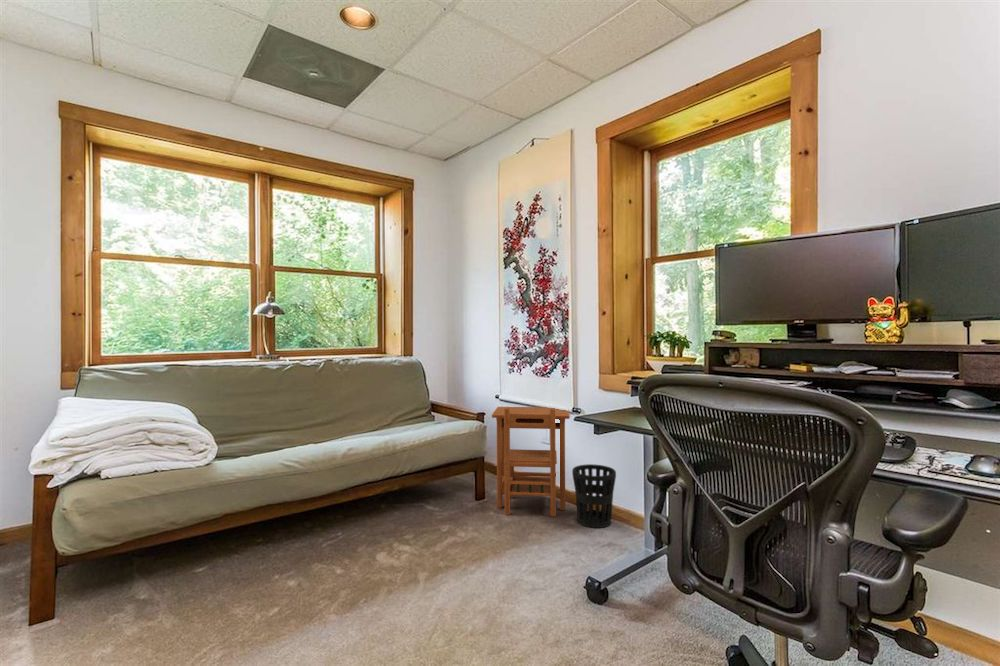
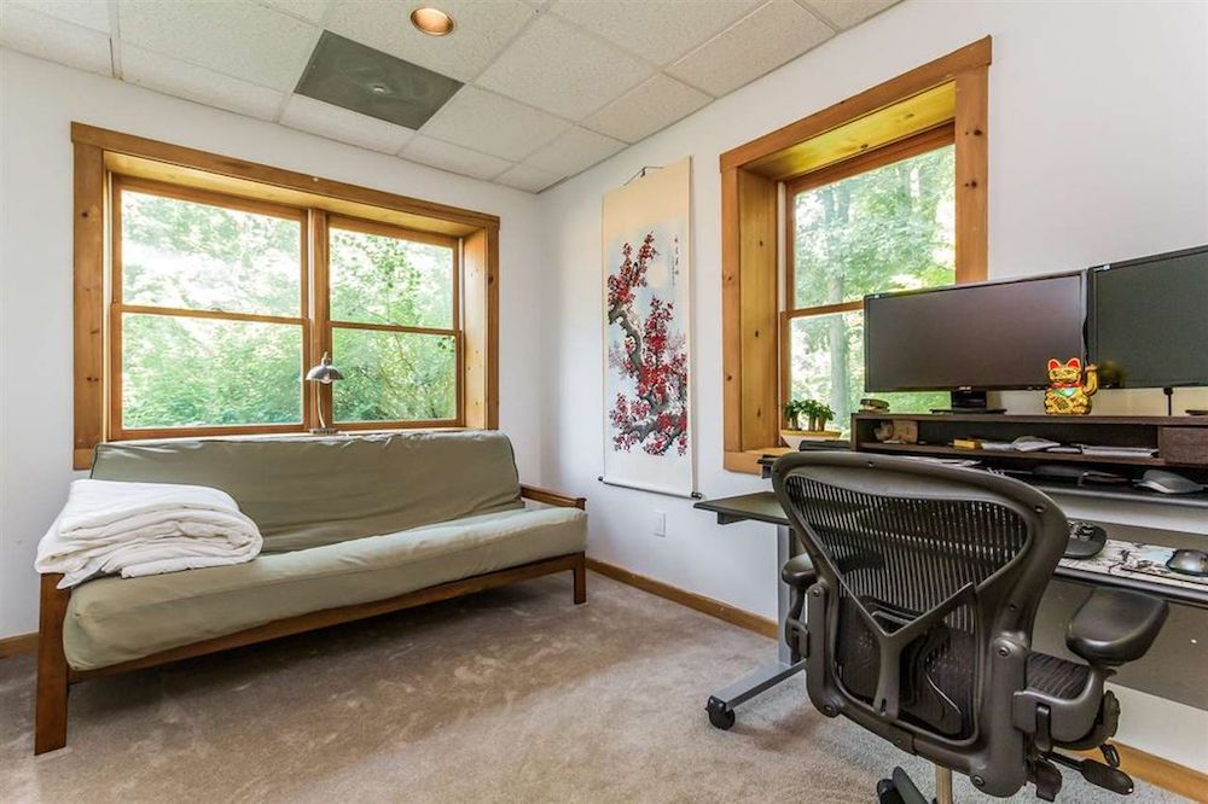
- wastebasket (594, 496)
- side table (531, 451)
